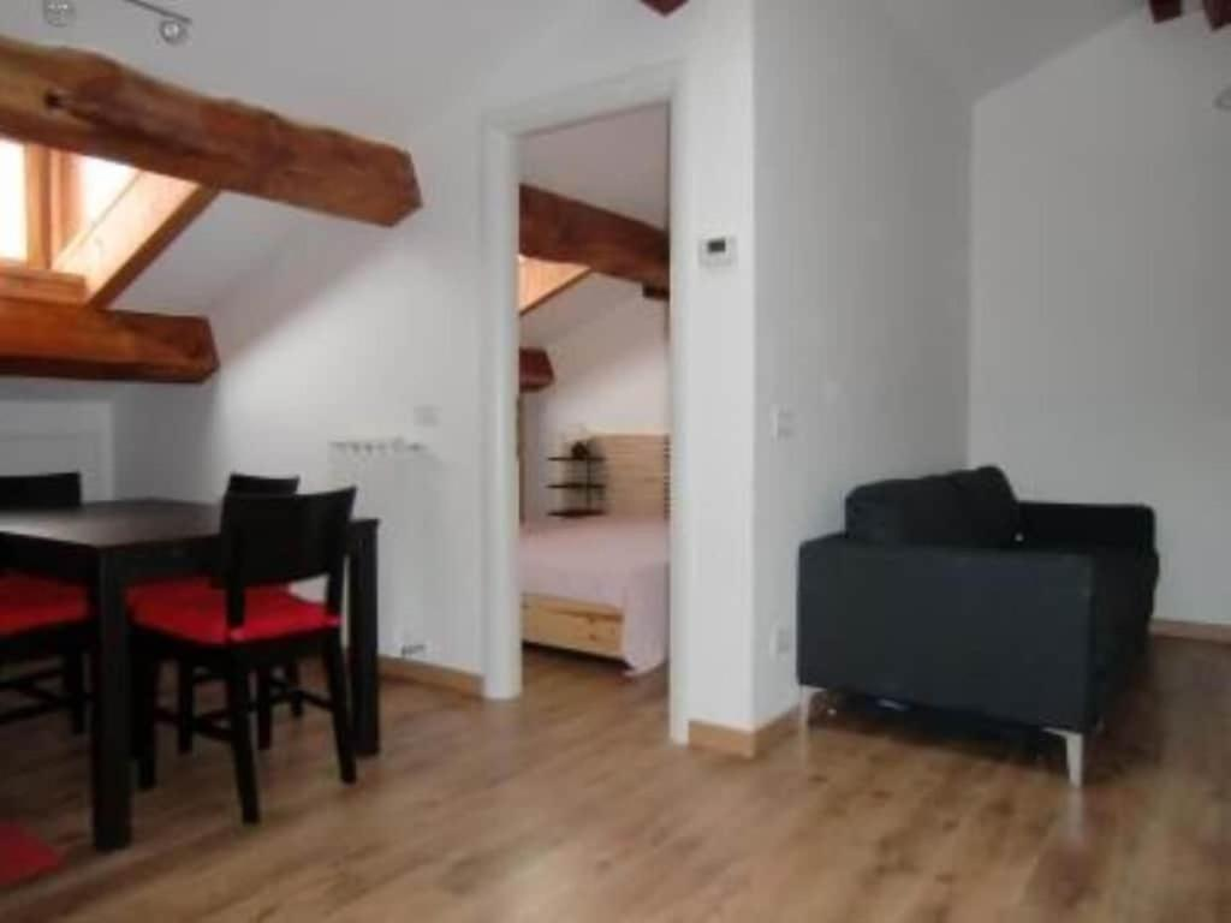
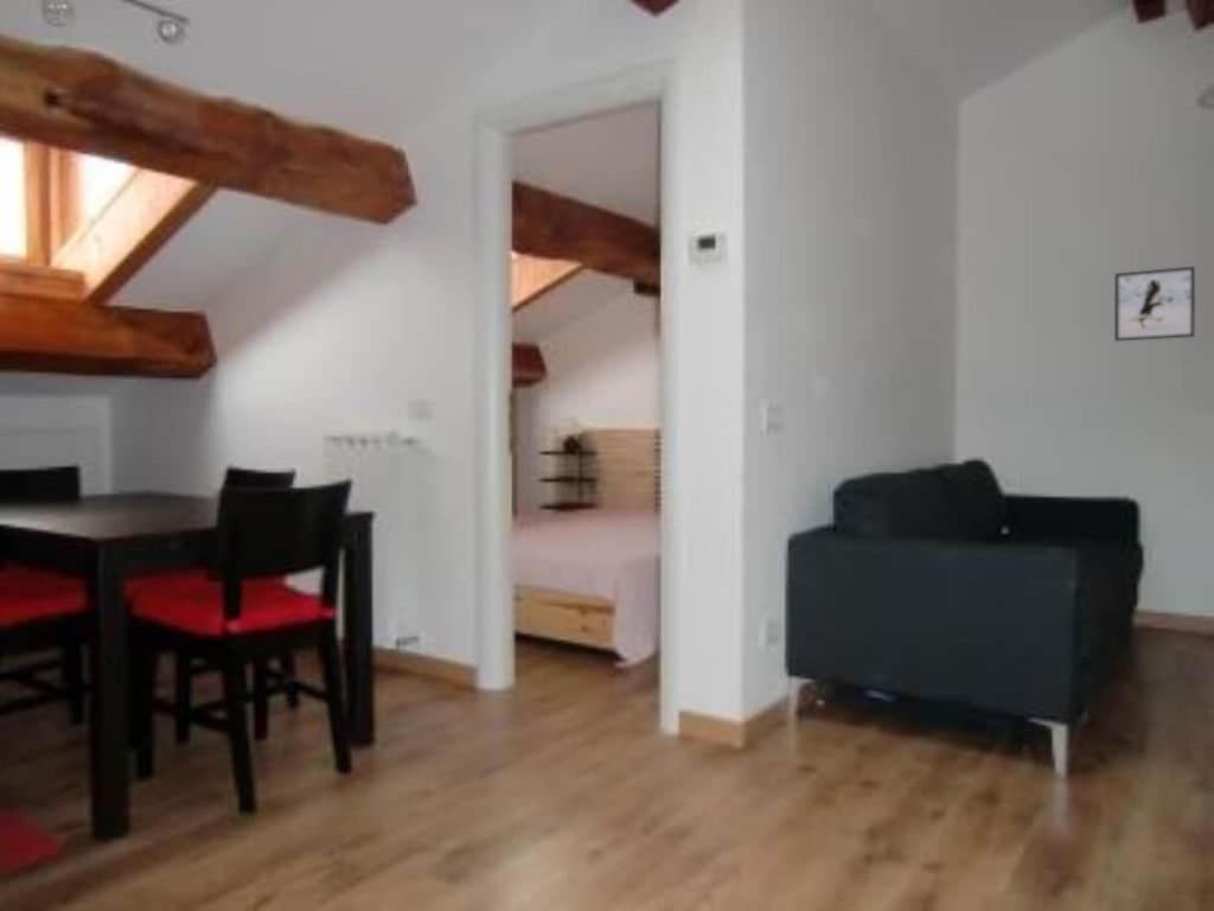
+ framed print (1154, 304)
